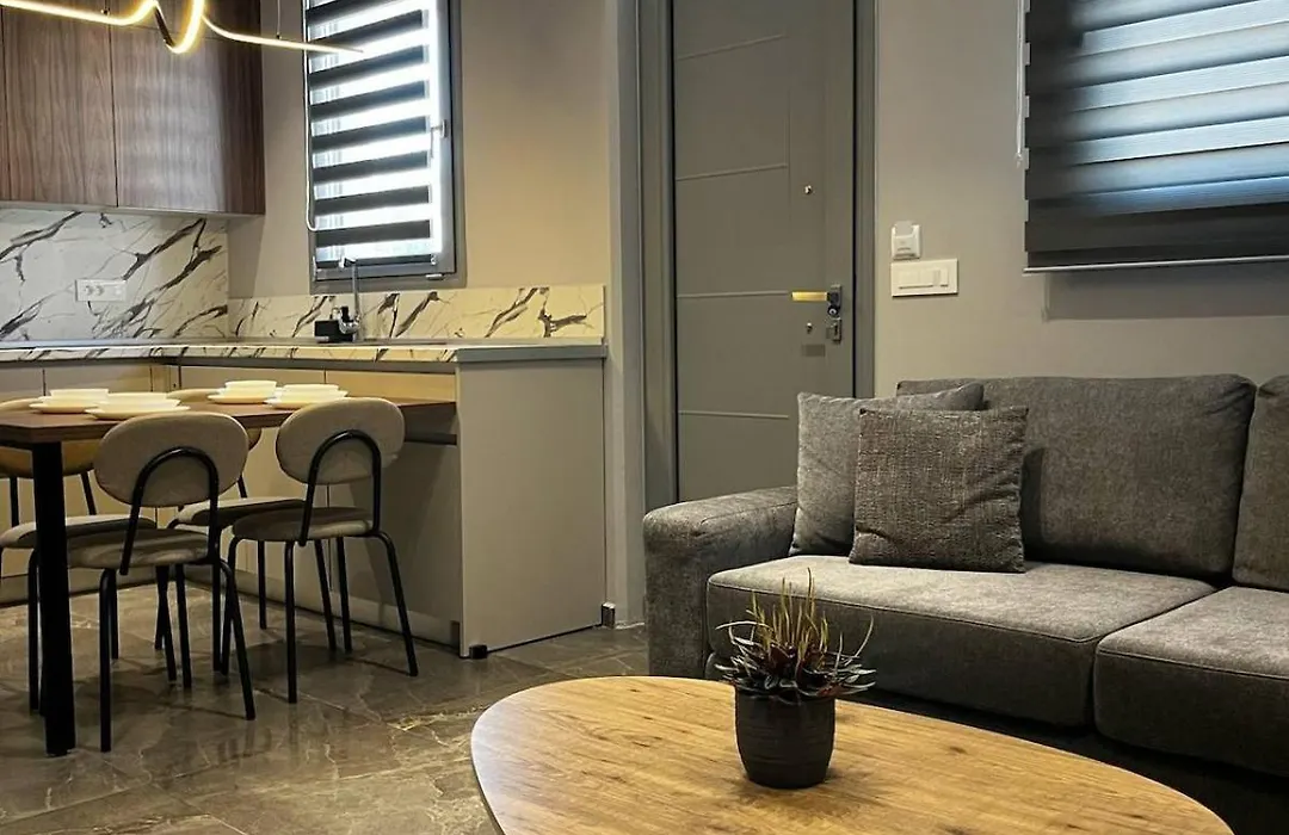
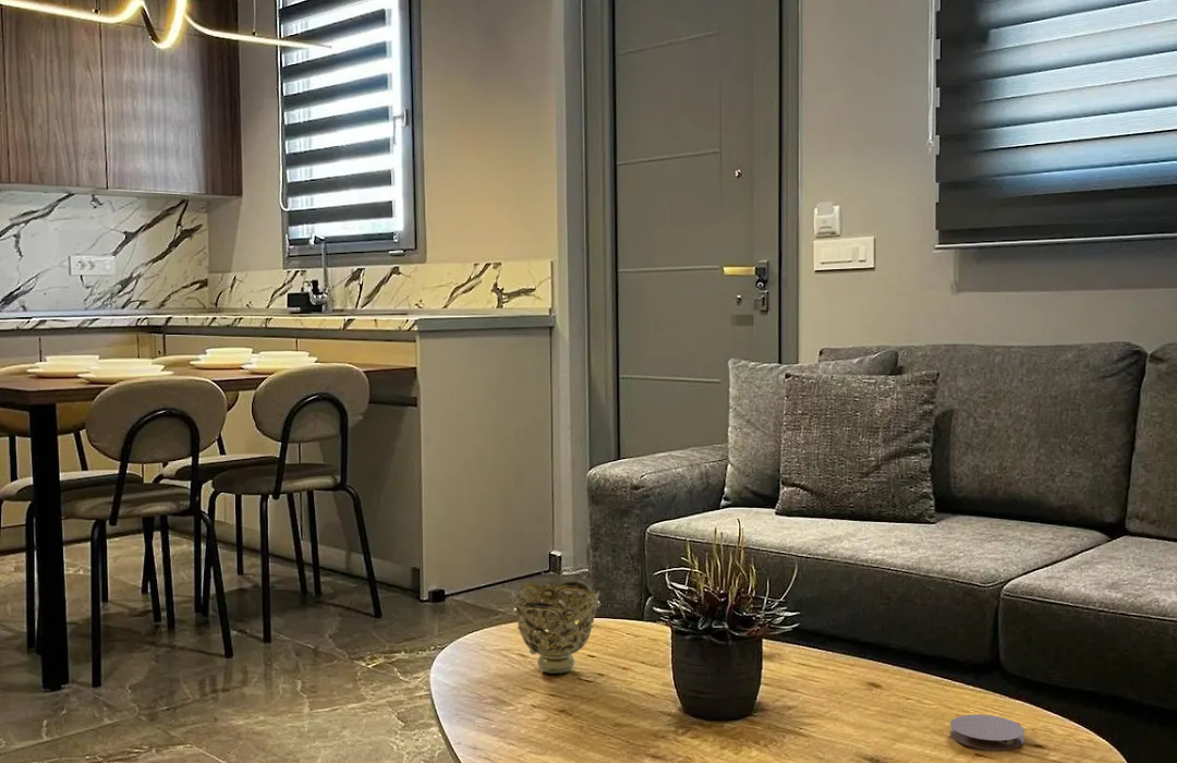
+ coaster (986, 731)
+ decorative bowl (556, 629)
